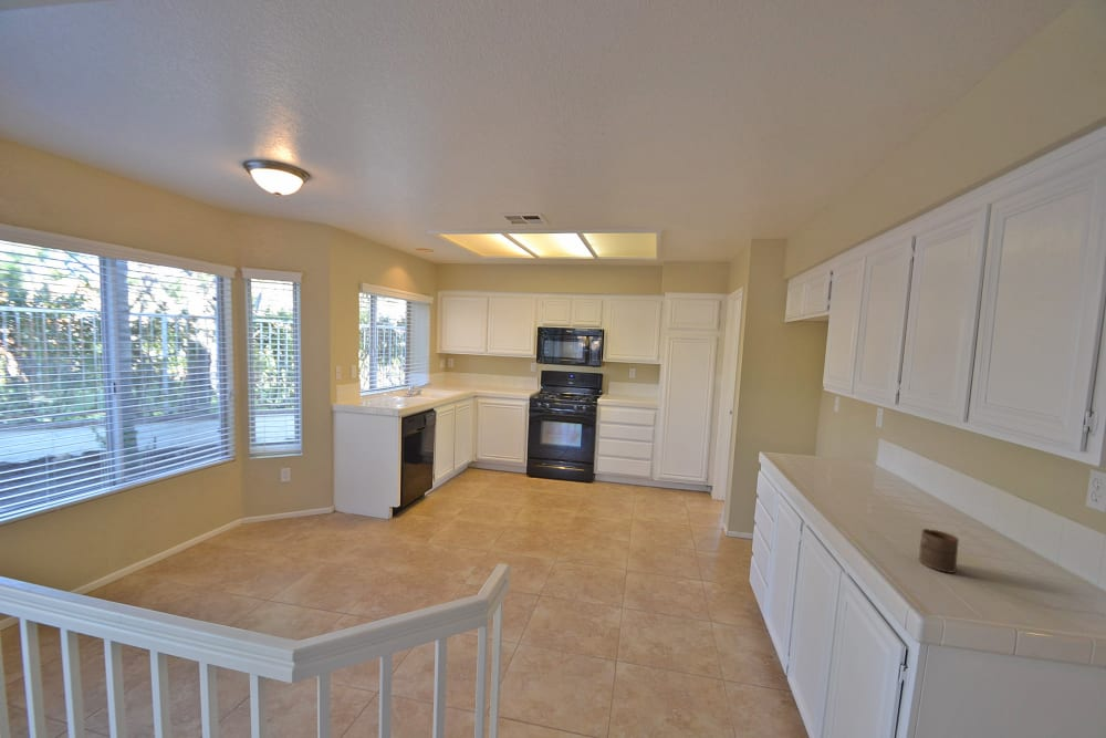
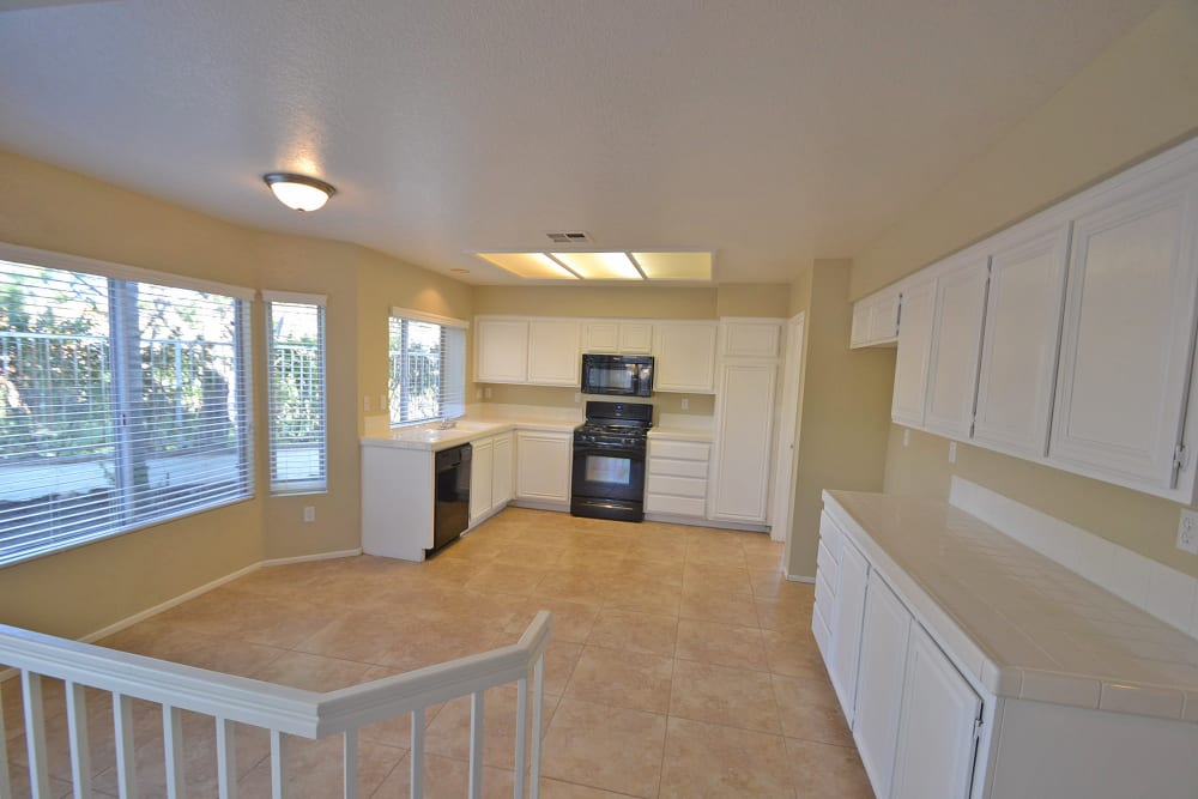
- cup (937, 549)
